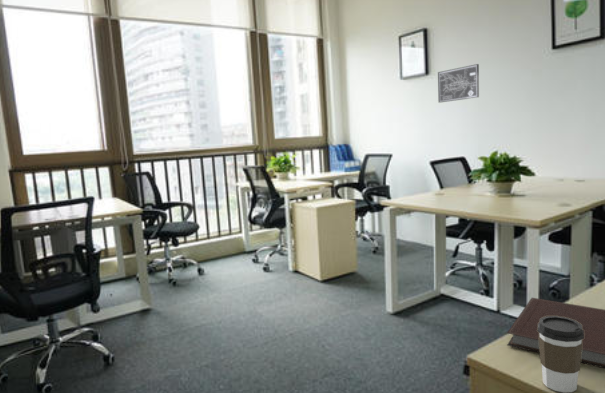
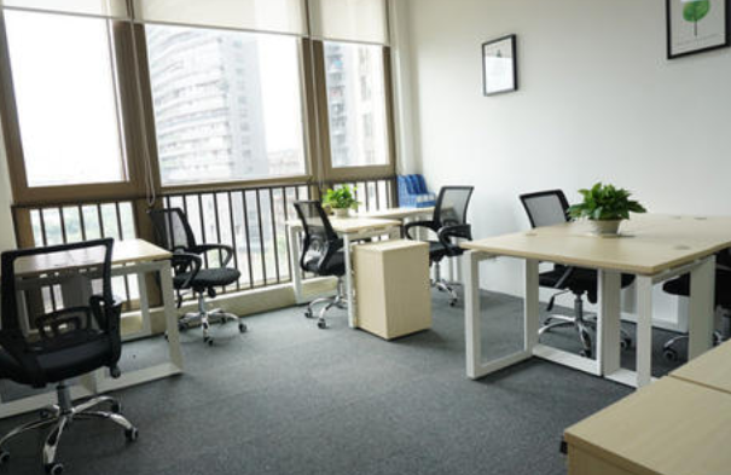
- wall art (457, 84)
- notebook (572, 319)
- coffee cup (559, 354)
